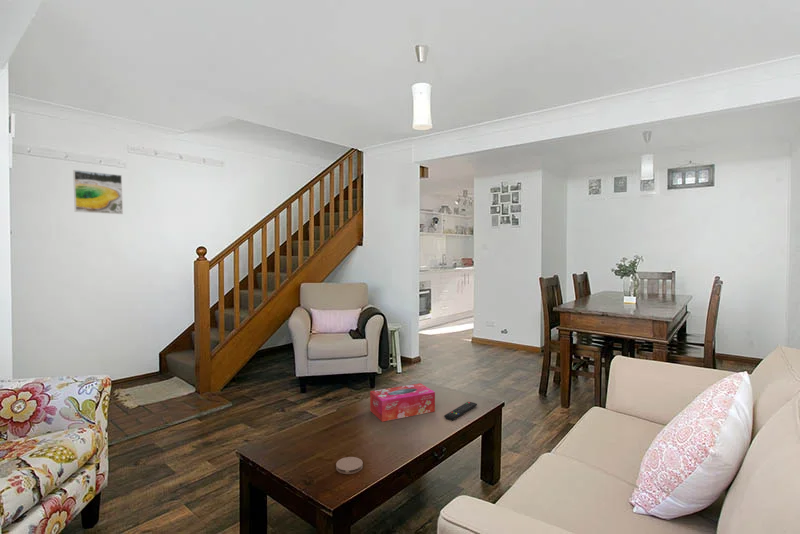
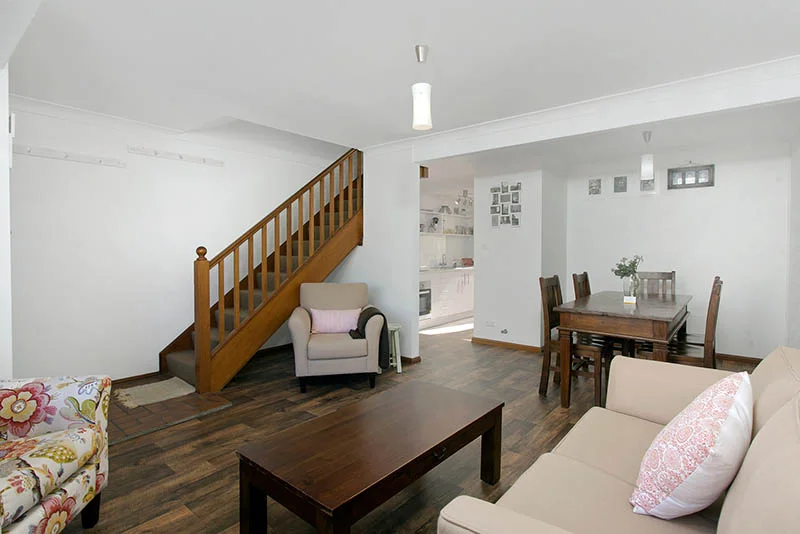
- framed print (98, 192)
- remote control (461, 410)
- tissue box (402, 401)
- coaster (349, 465)
